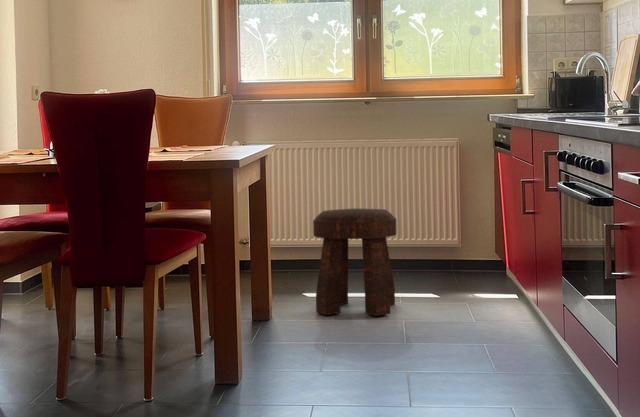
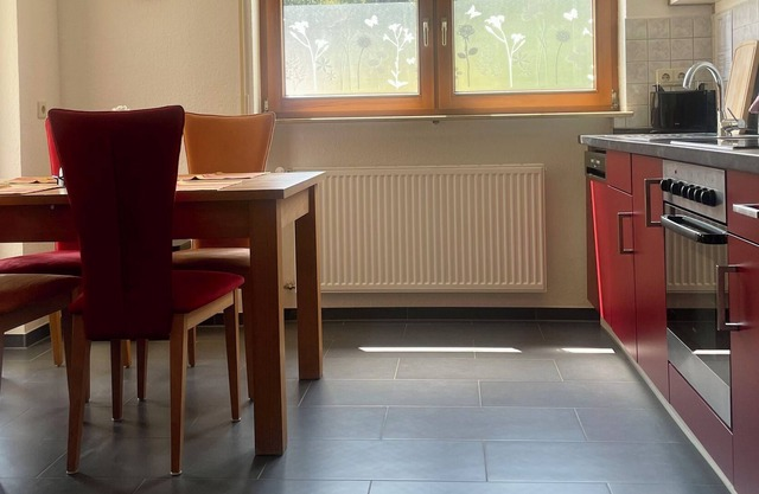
- stool (347, 258)
